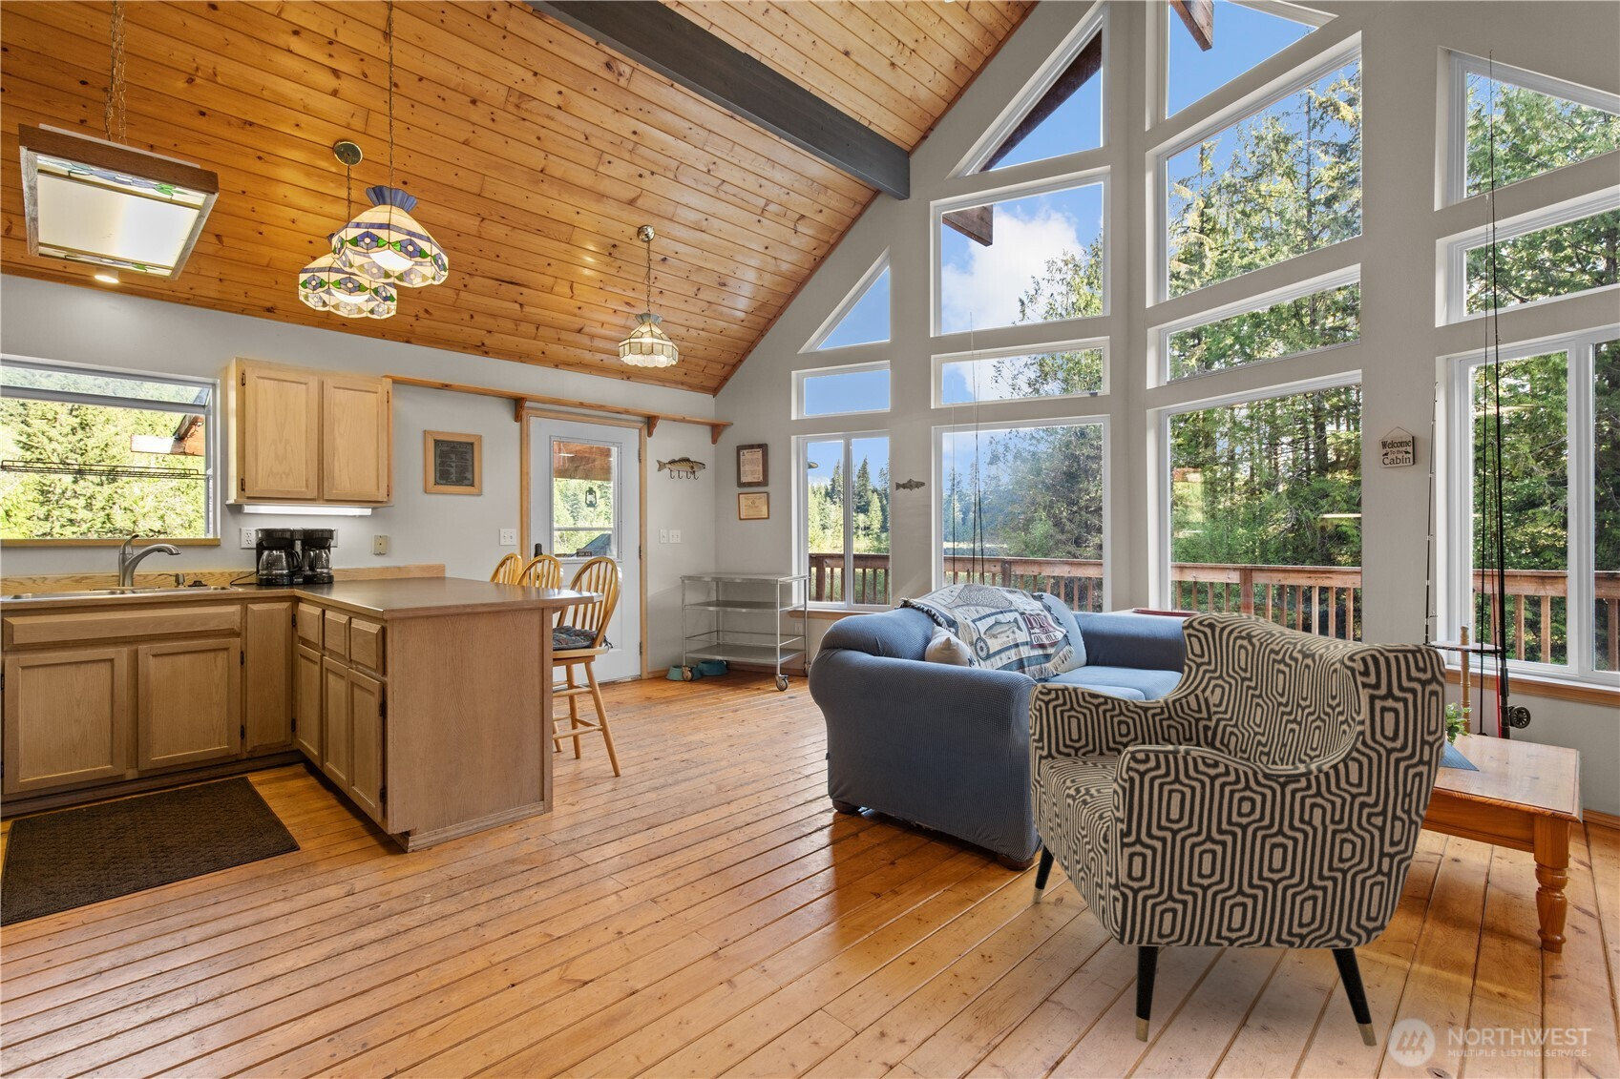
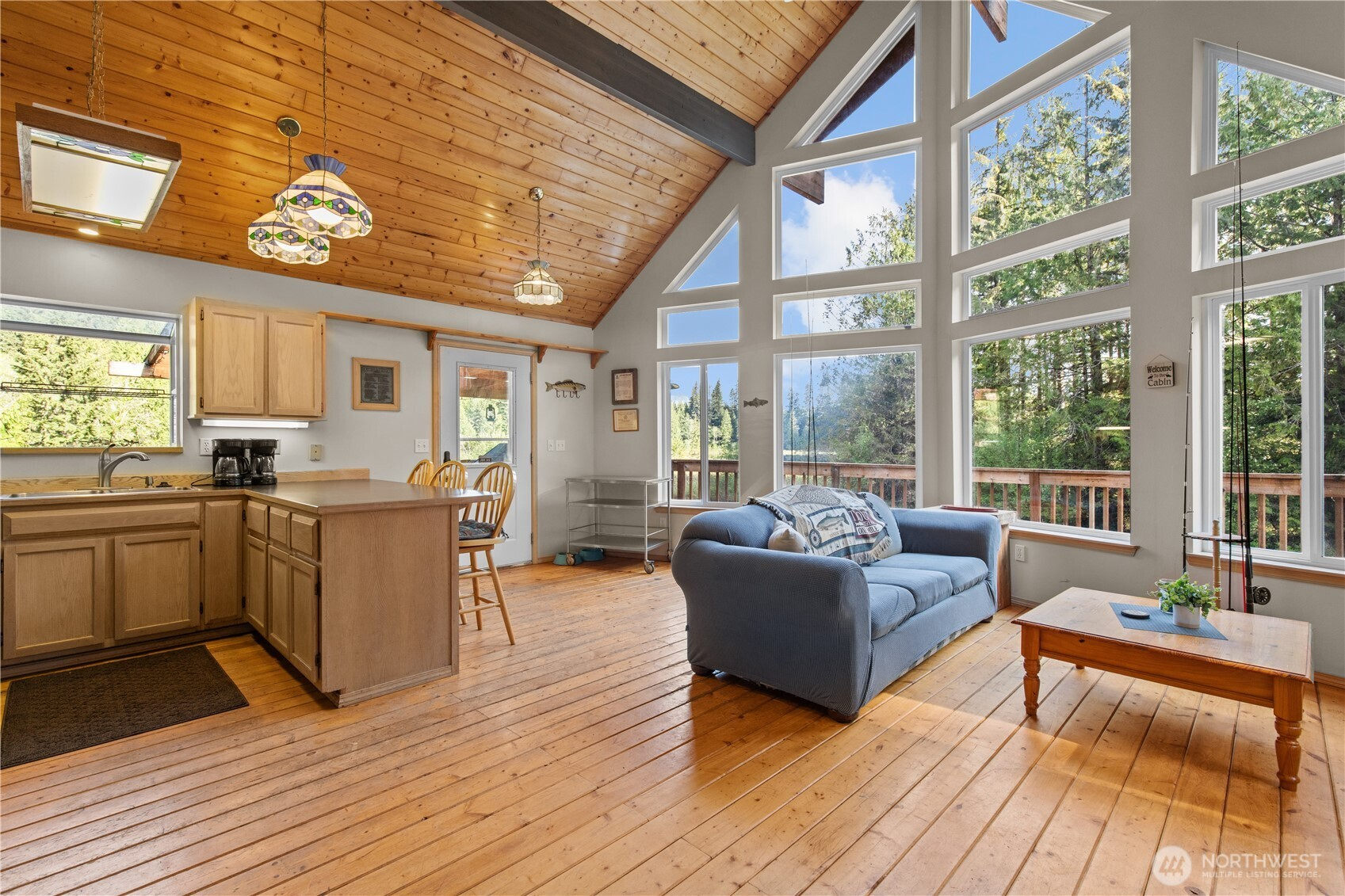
- armchair (1208, 795)
